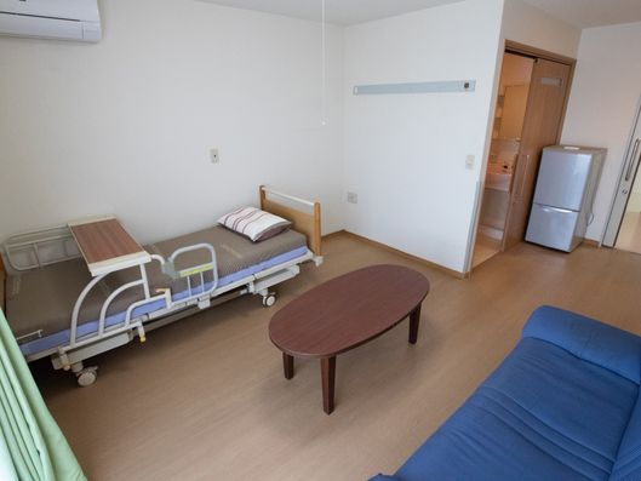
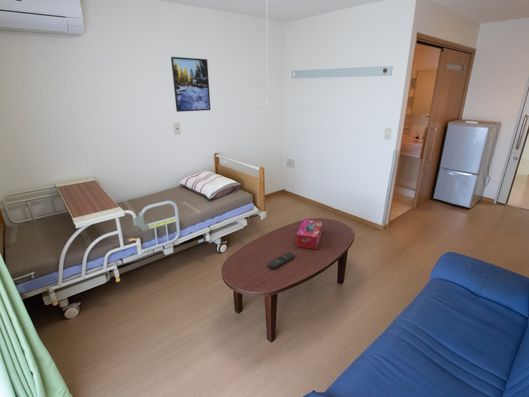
+ tissue box (309, 233)
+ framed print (192, 85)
+ remote control (281, 260)
